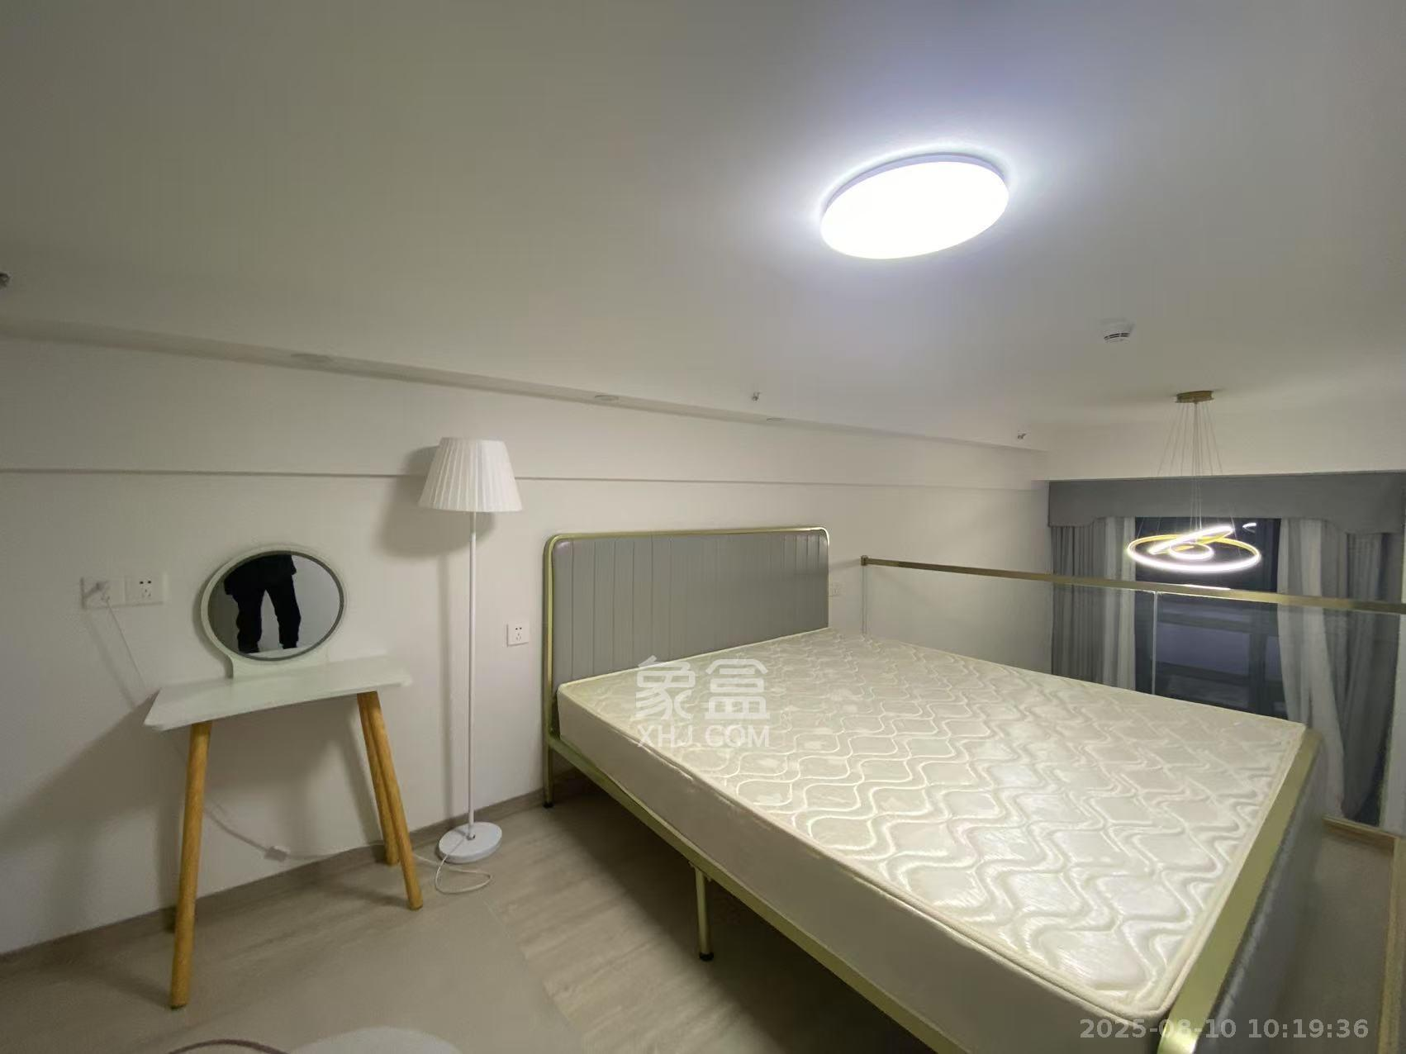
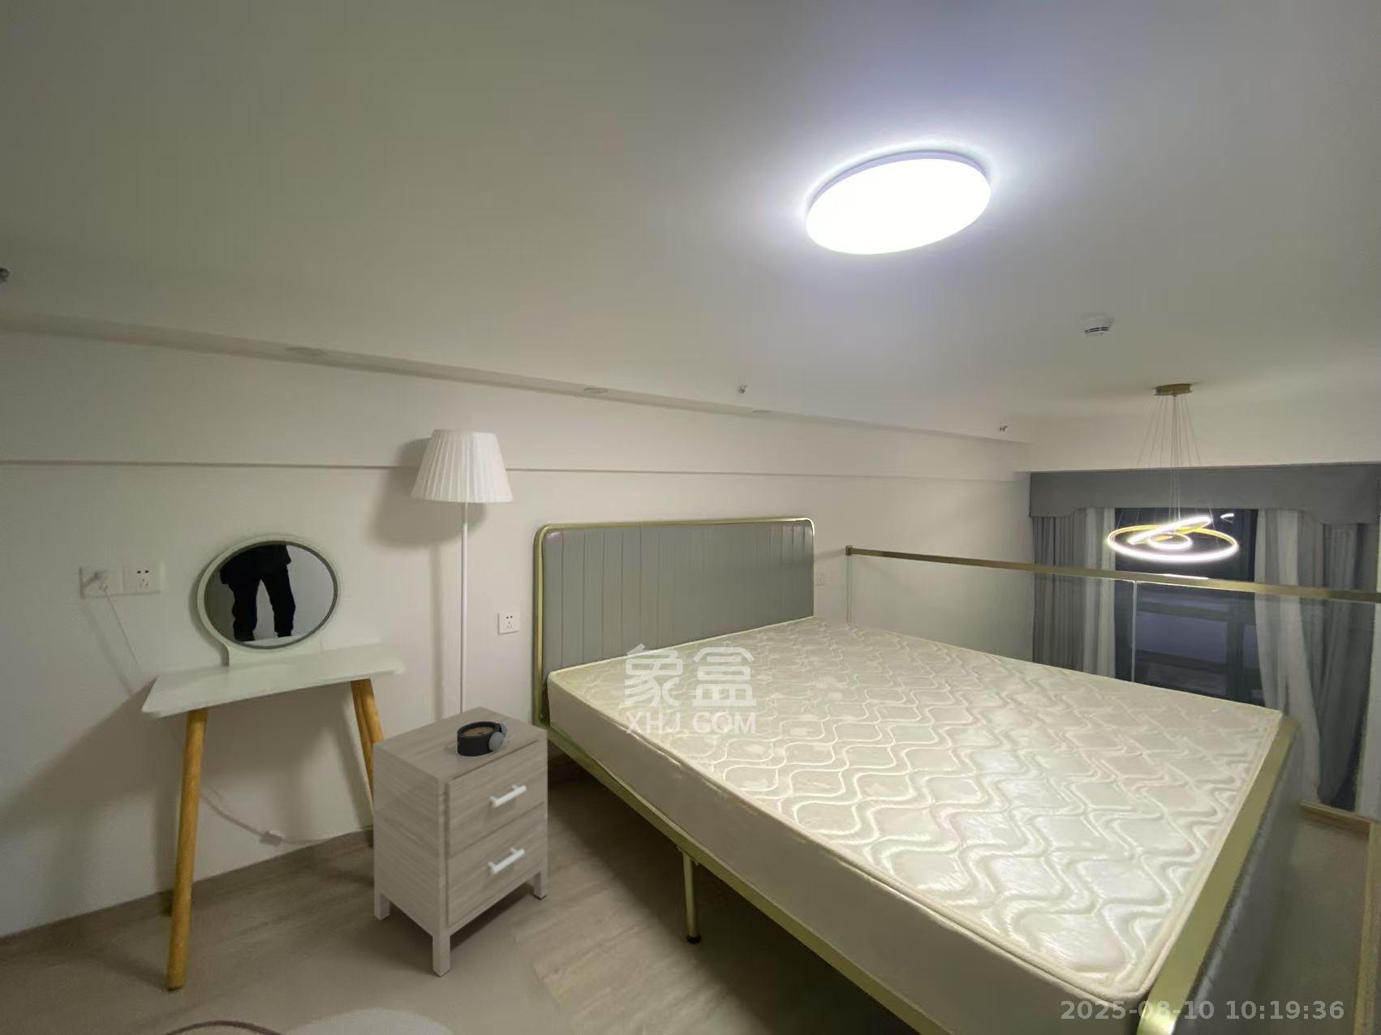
+ alarm clock (484, 736)
+ nightstand (469, 824)
